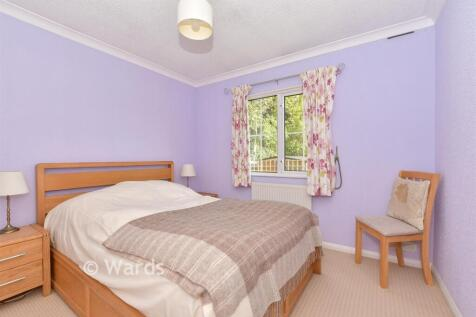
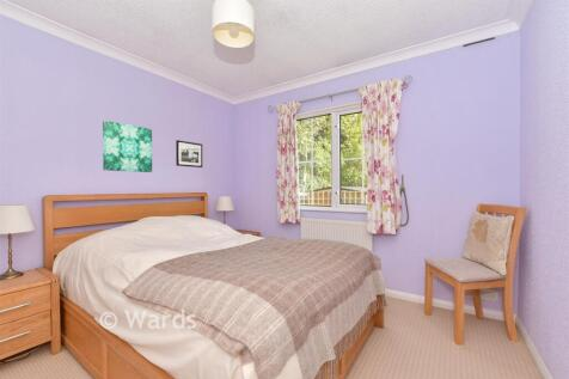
+ wall art (128, 148)
+ picture frame (189, 154)
